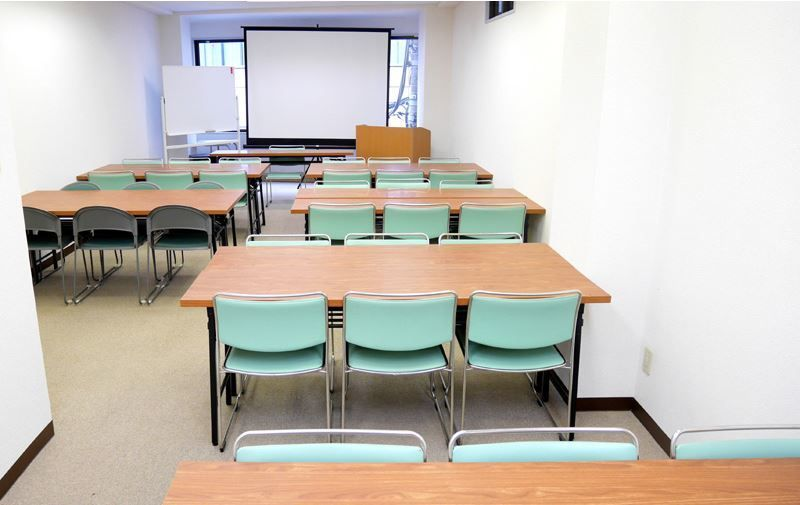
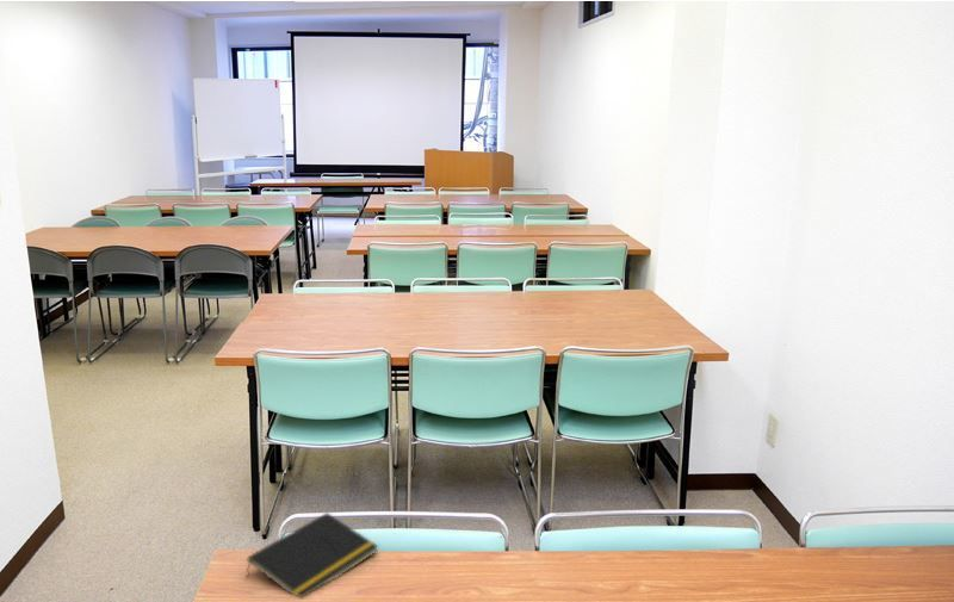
+ notepad (315, 553)
